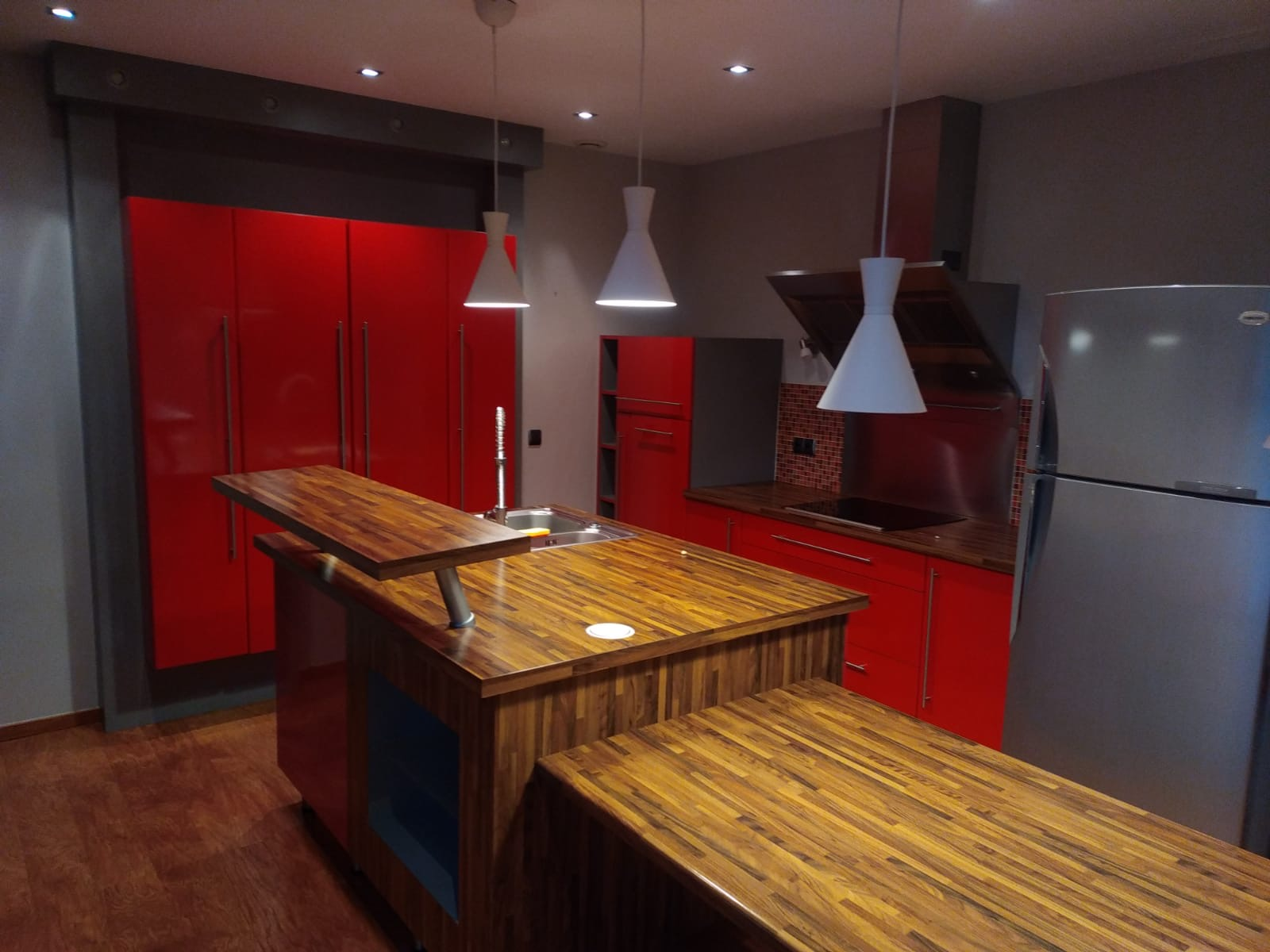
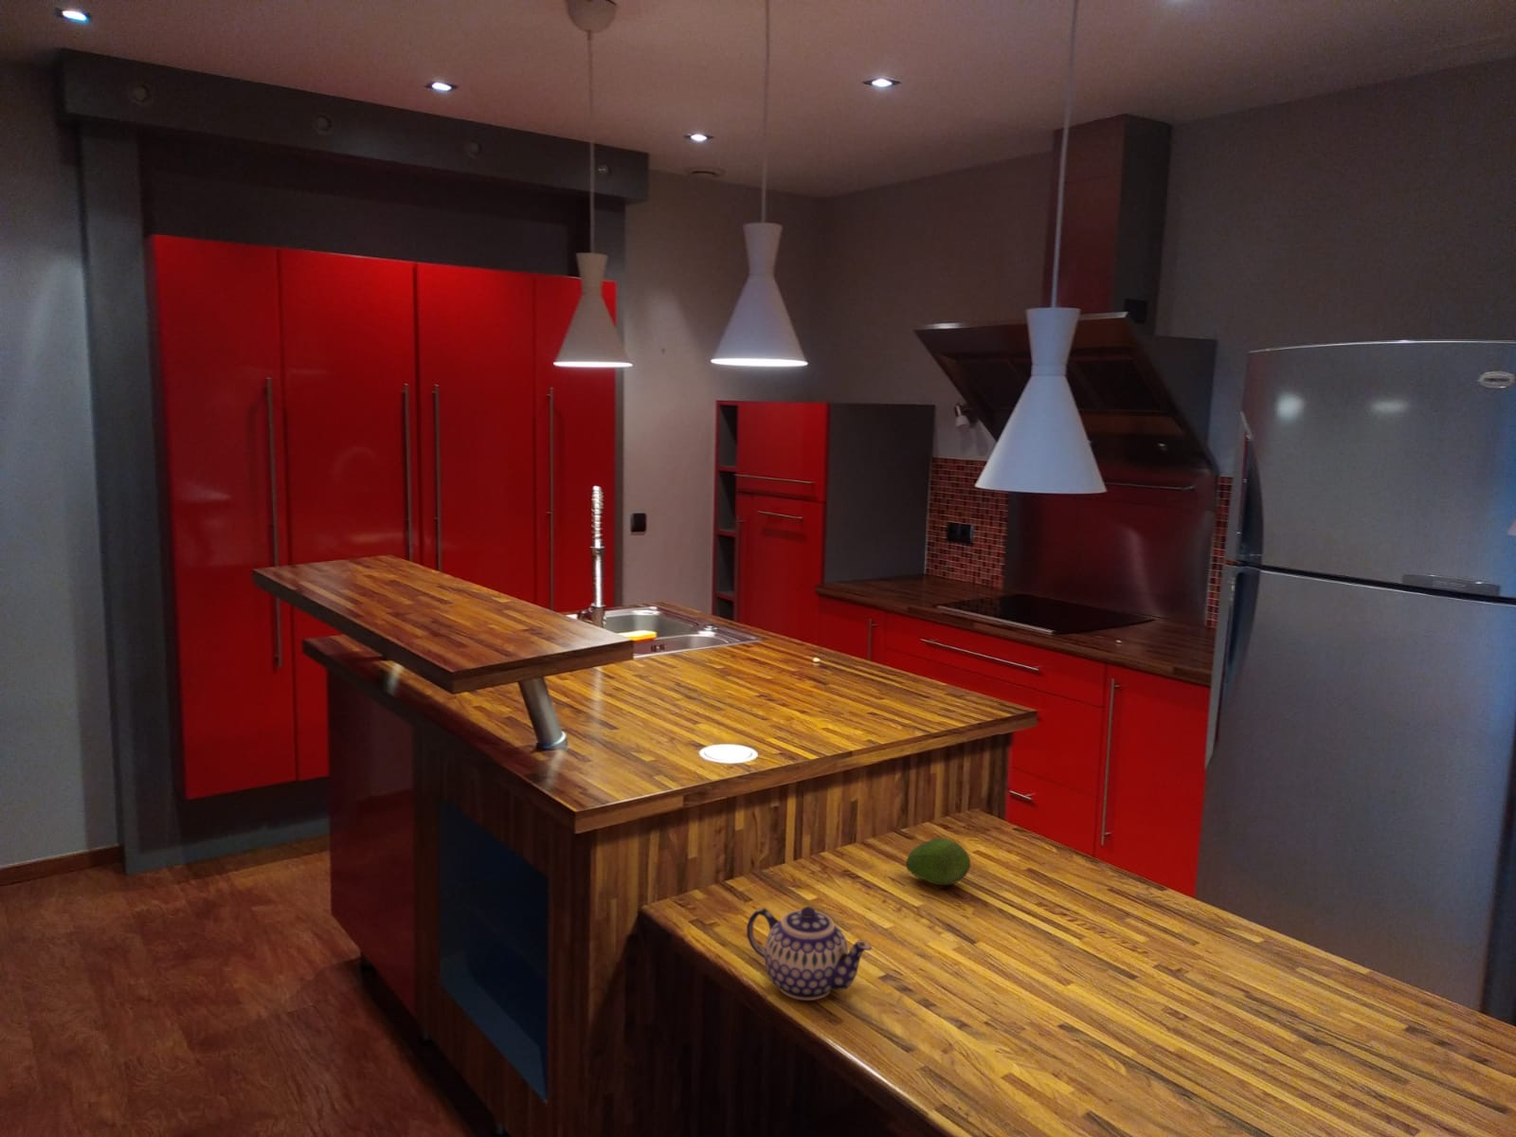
+ fruit (937, 860)
+ teapot (806, 947)
